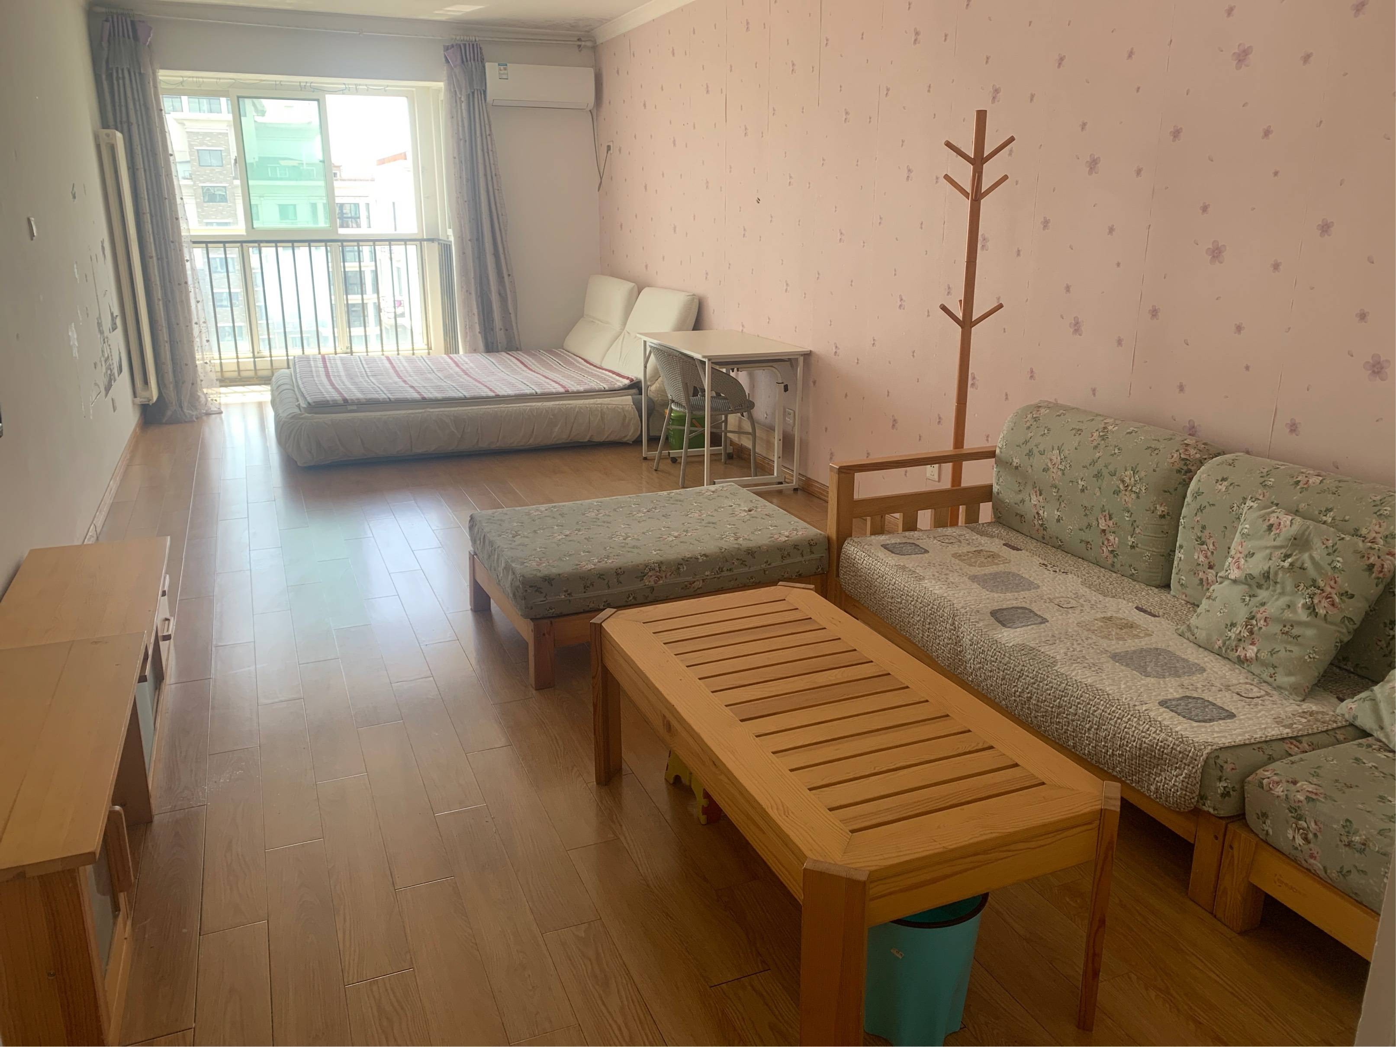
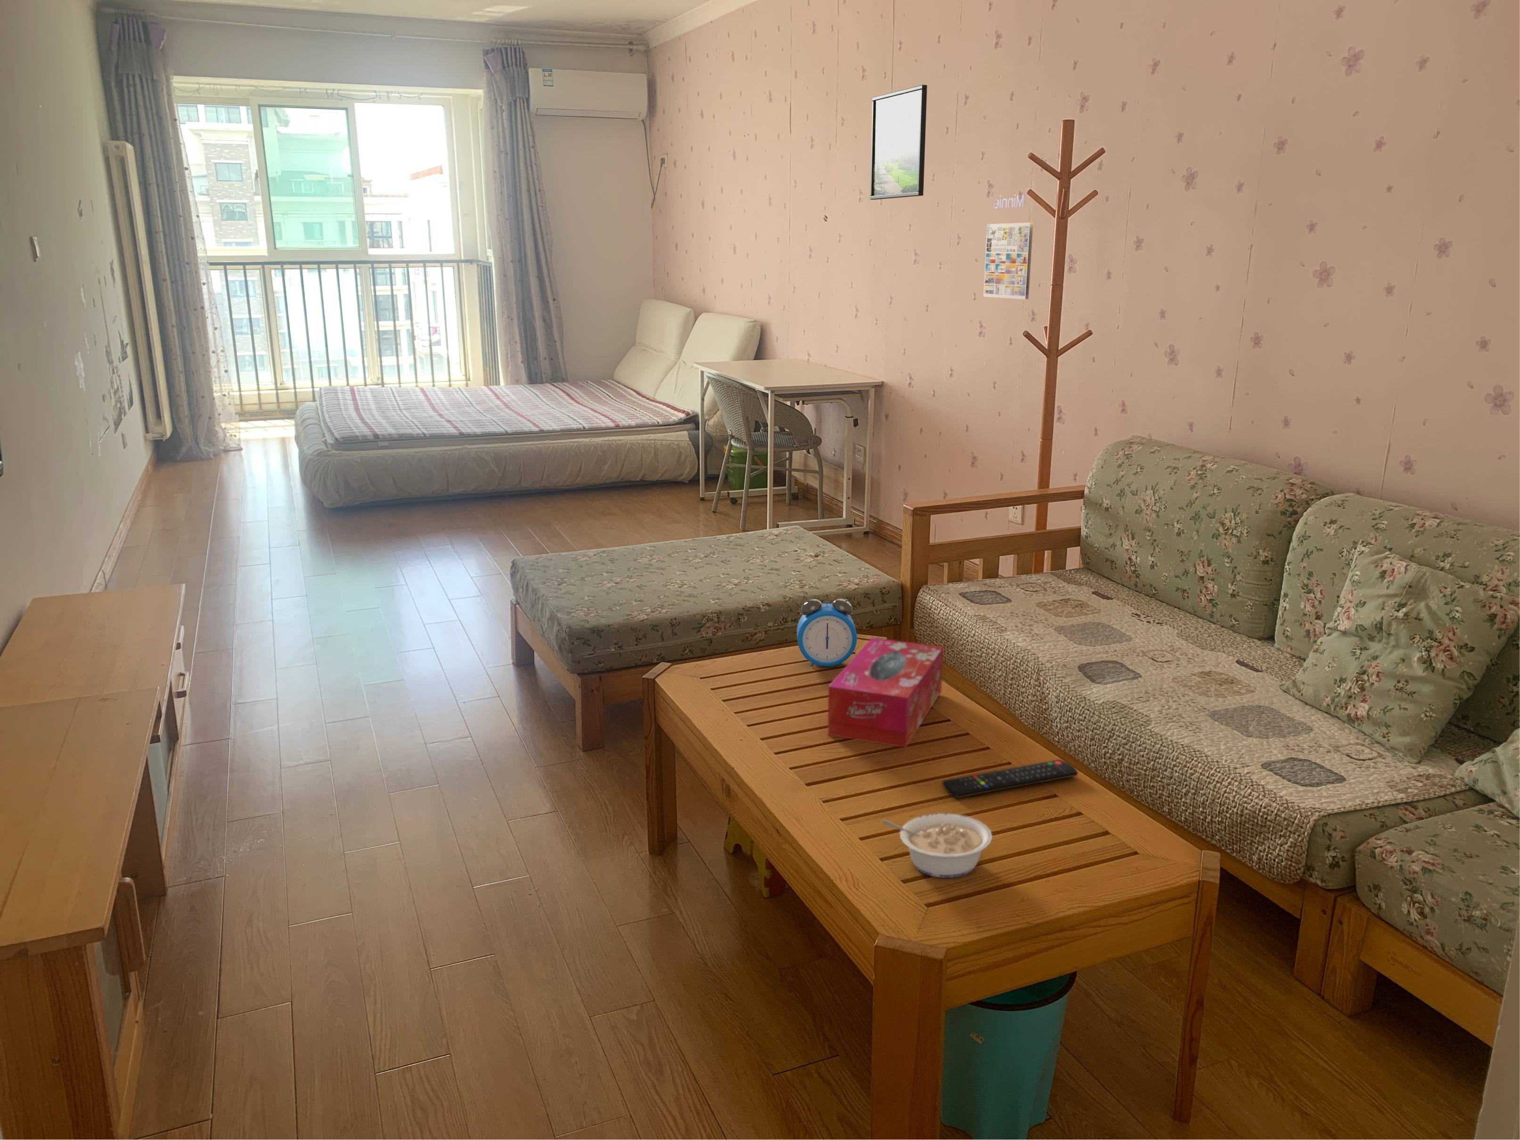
+ alarm clock (826, 631)
+ remote control (1012, 780)
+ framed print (897, 145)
+ calendar (1007, 247)
+ legume (941, 847)
+ tissue box (888, 689)
